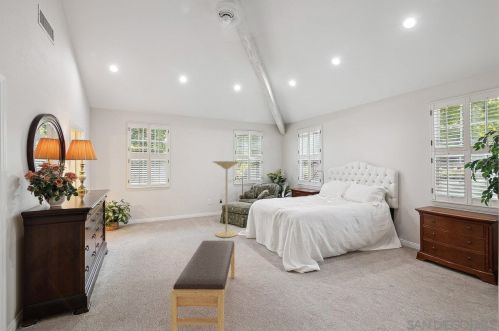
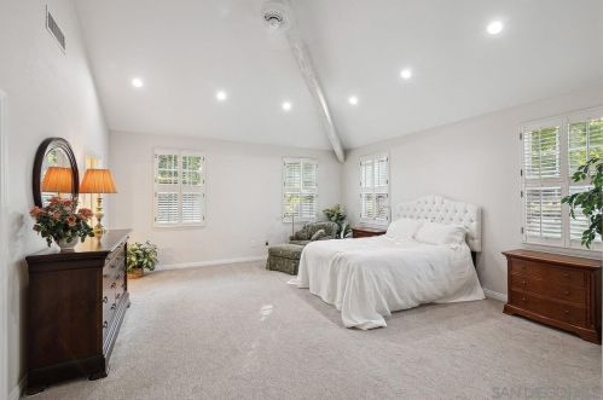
- candle holder (226, 197)
- bench (210, 280)
